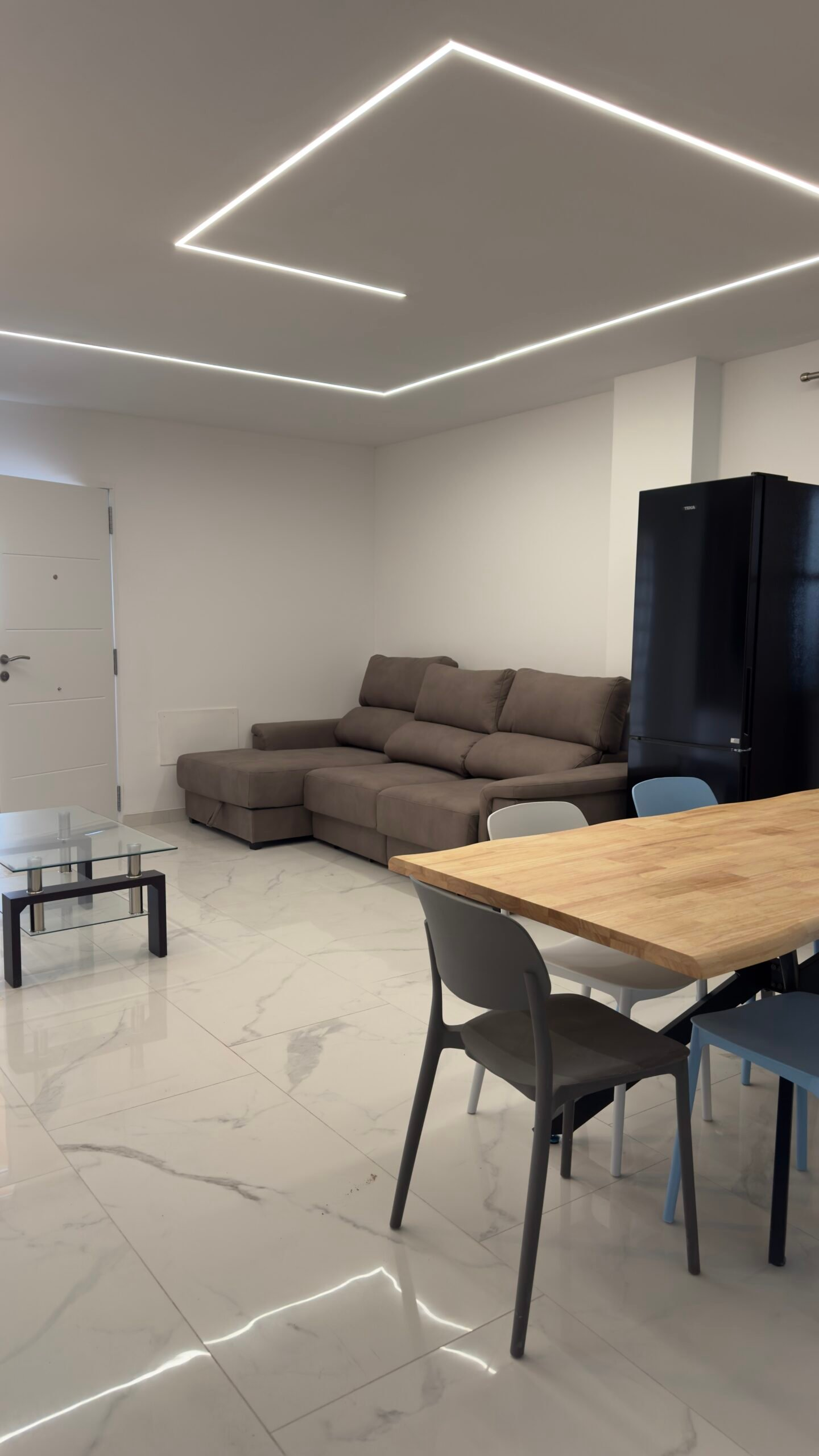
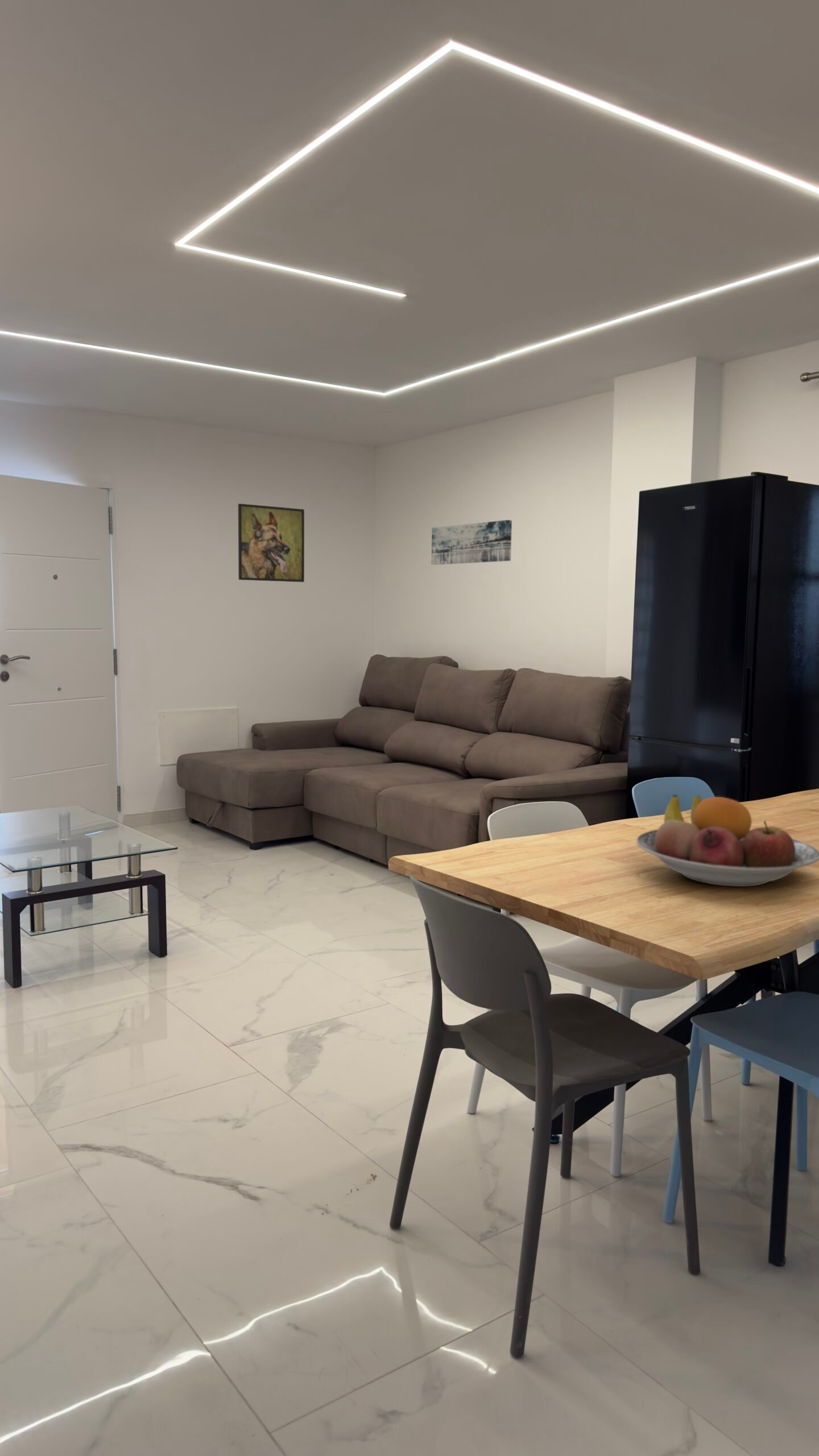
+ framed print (272, 544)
+ wall art (469, 543)
+ fruit bowl (726, 838)
